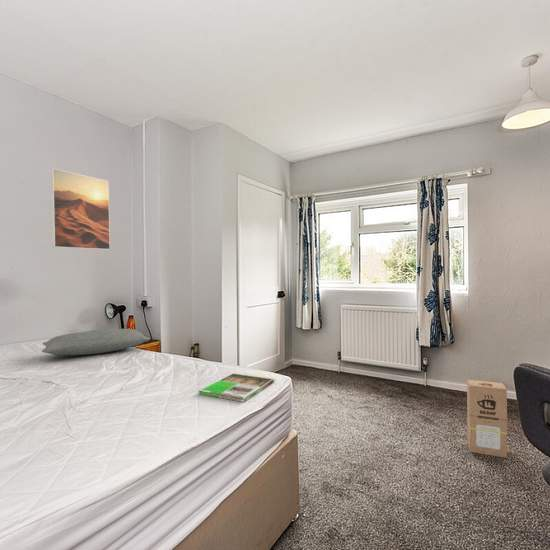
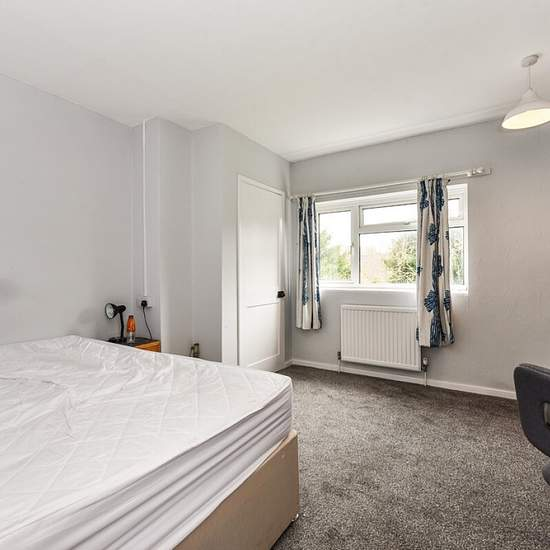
- pillow (97, 341)
- cardboard box (486, 417)
- magazine (238, 385)
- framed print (82, 211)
